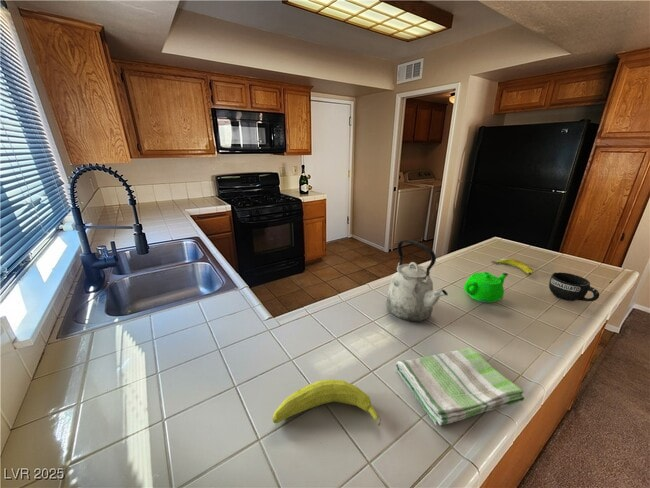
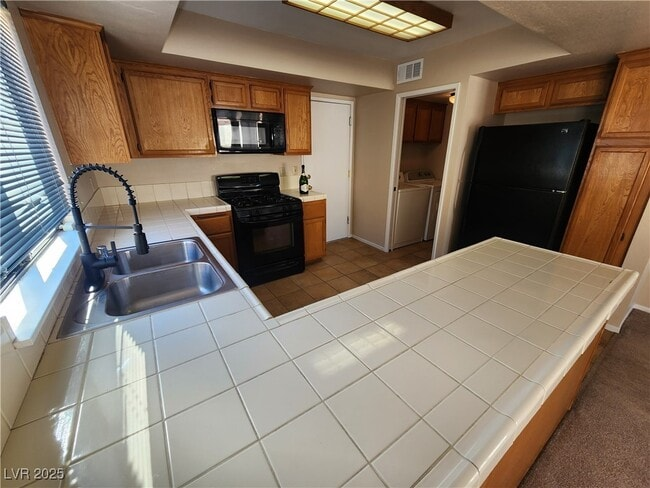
- dish towel (455, 377)
- fruit (324, 403)
- banana (515, 265)
- mug (572, 289)
- teapot (486, 284)
- kettle (418, 282)
